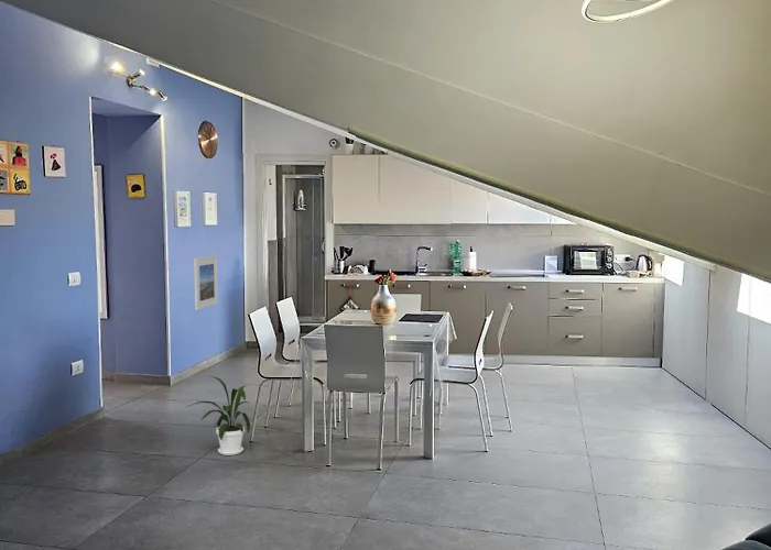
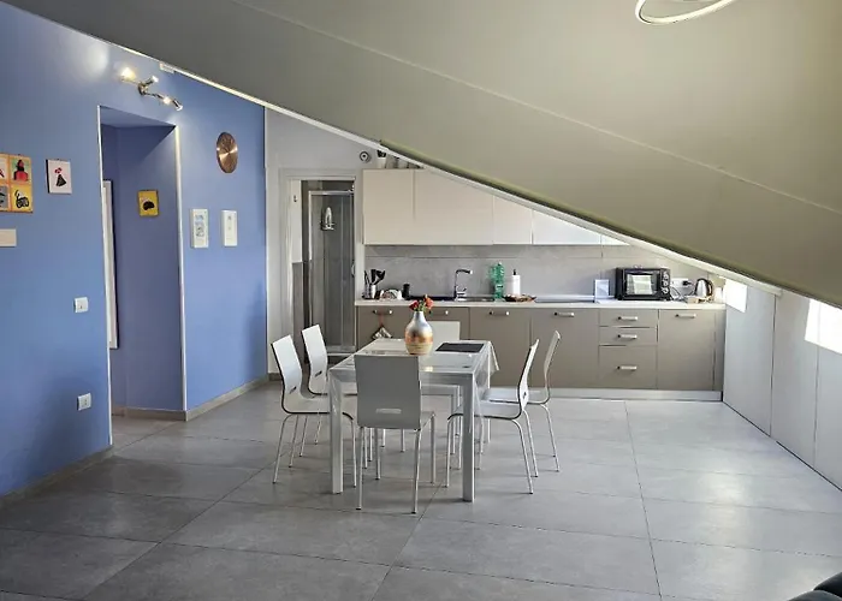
- house plant (228, 415)
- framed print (206, 282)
